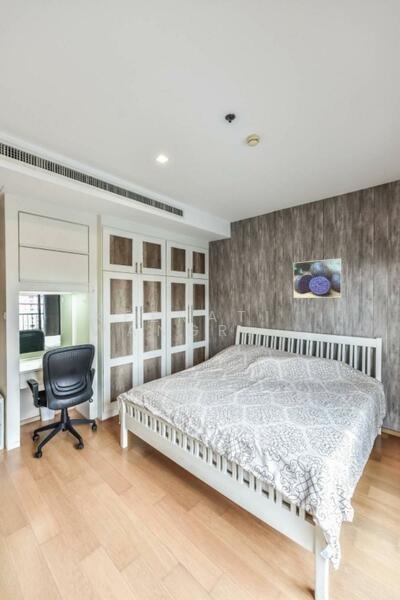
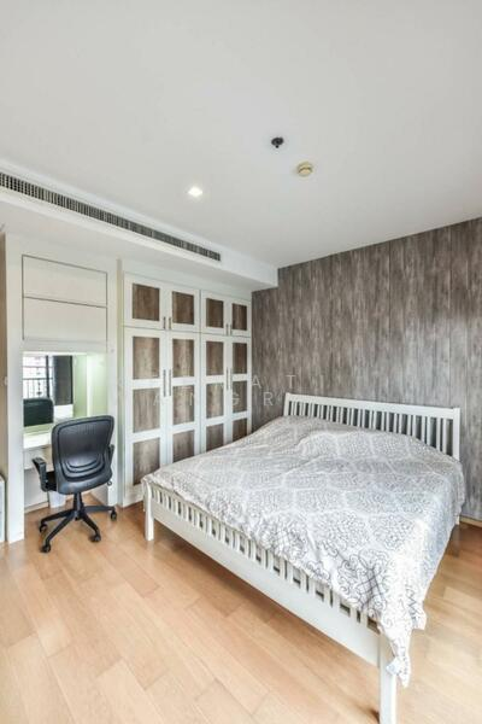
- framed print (316, 279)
